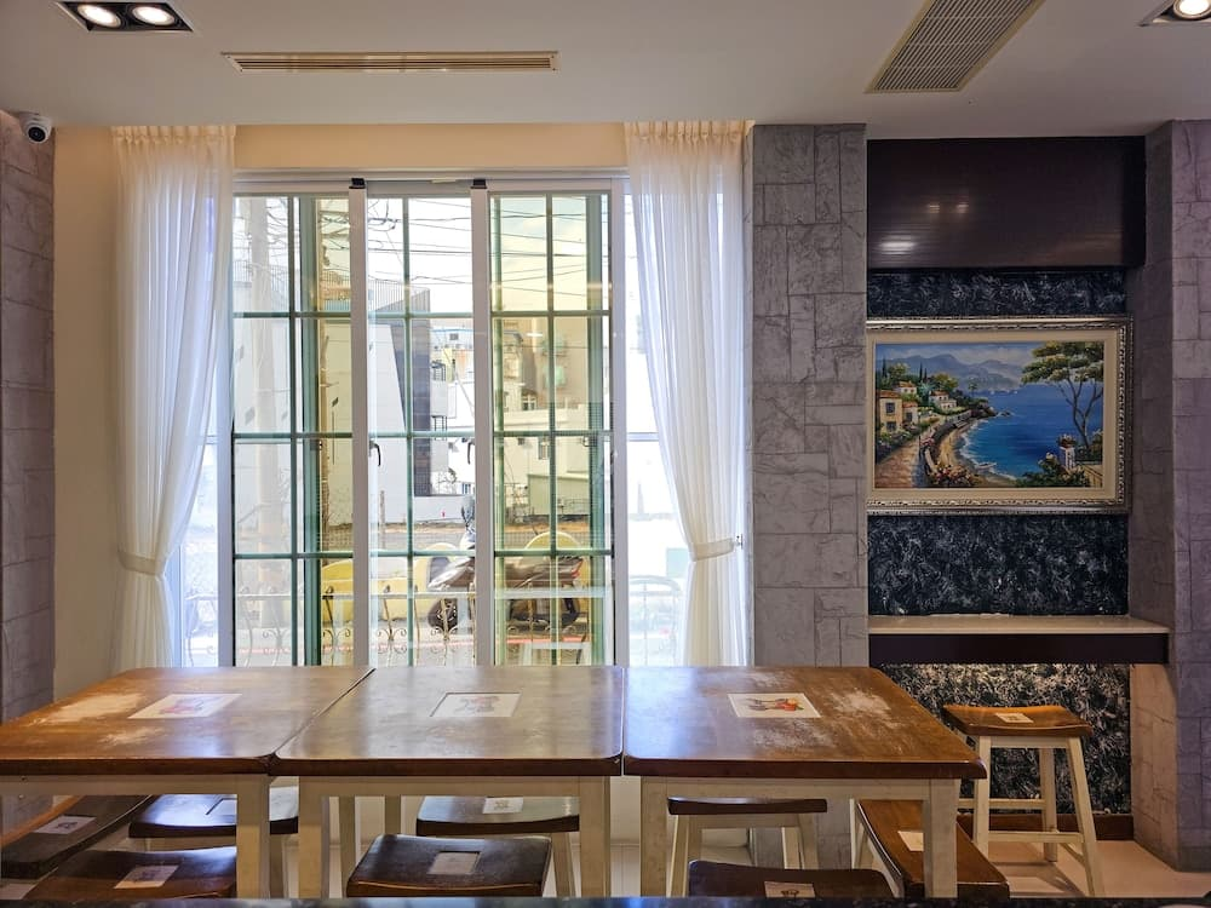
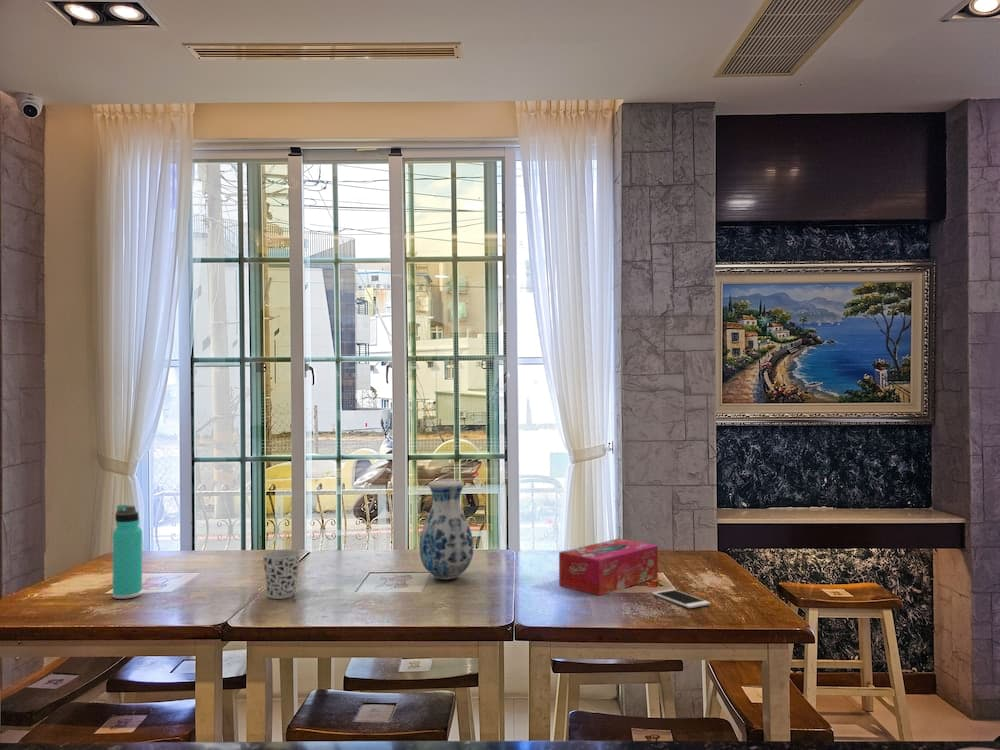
+ tissue box (609, 565)
+ vase (446, 529)
+ cup (281, 574)
+ cell phone (680, 598)
+ thermos bottle (127, 550)
